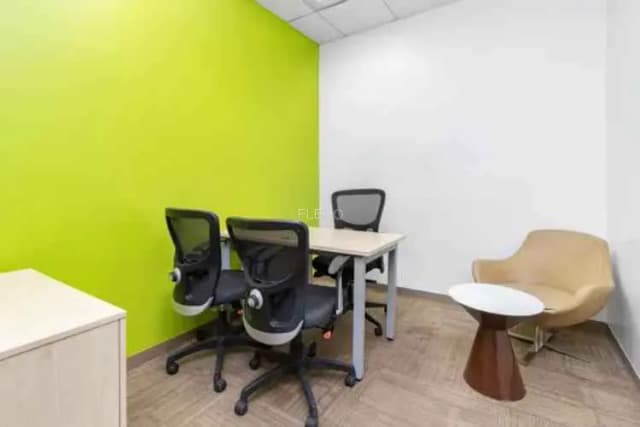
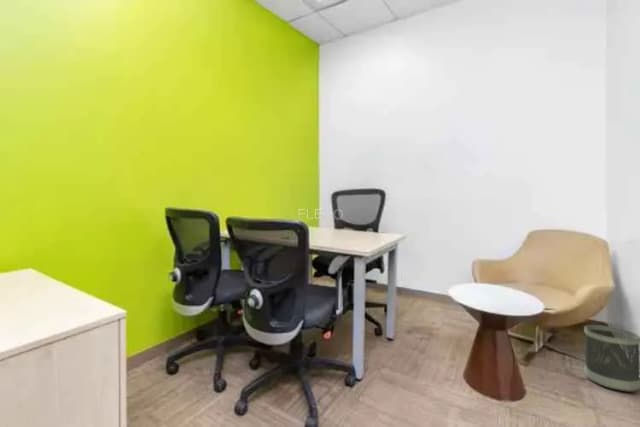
+ wastebasket (611, 356)
